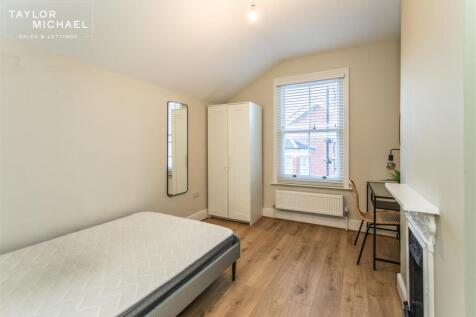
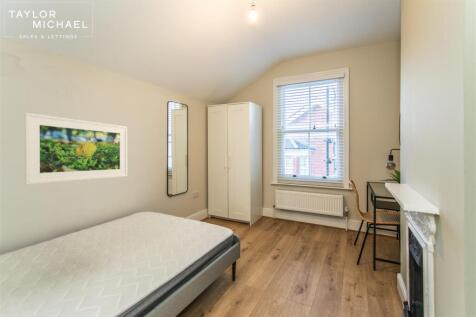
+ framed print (85, 150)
